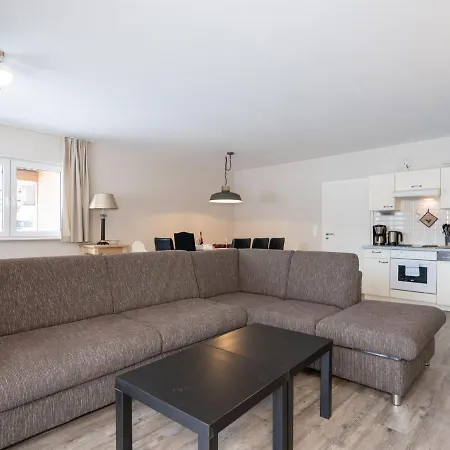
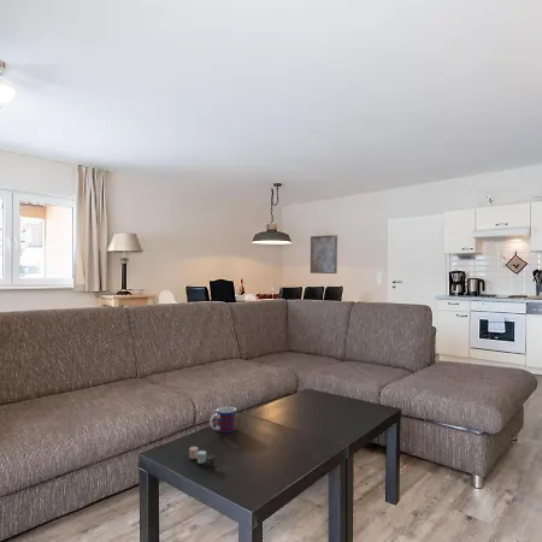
+ candle (201, 456)
+ wall art (323, 254)
+ mug (222, 420)
